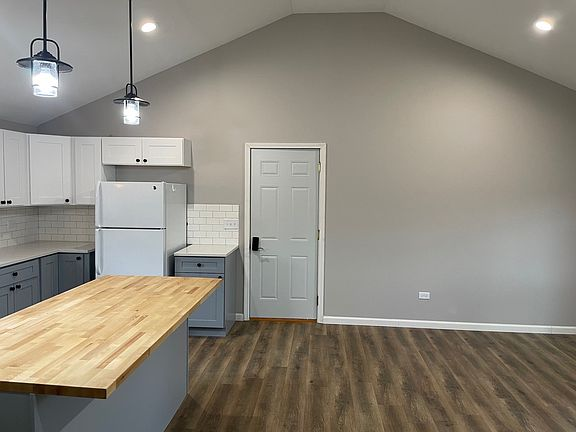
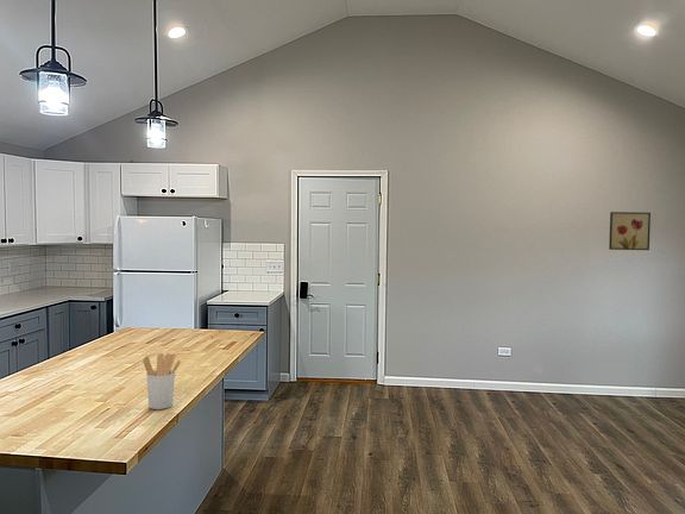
+ wall art (629, 231)
+ utensil holder (162, 378)
